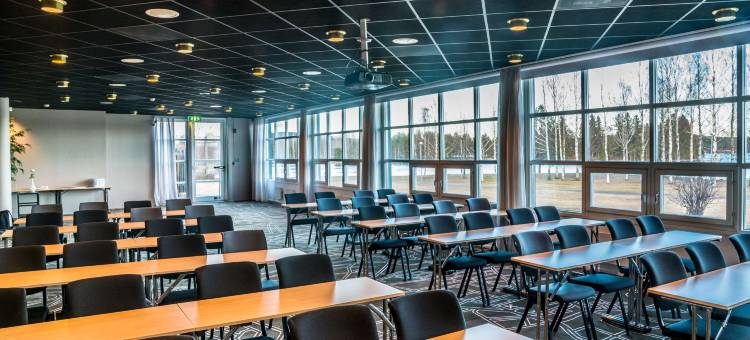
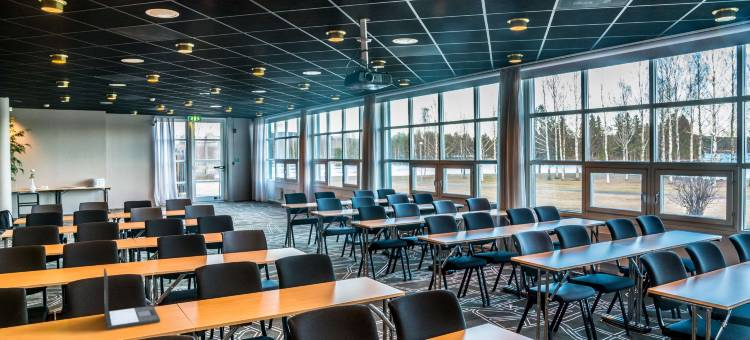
+ laptop (131, 308)
